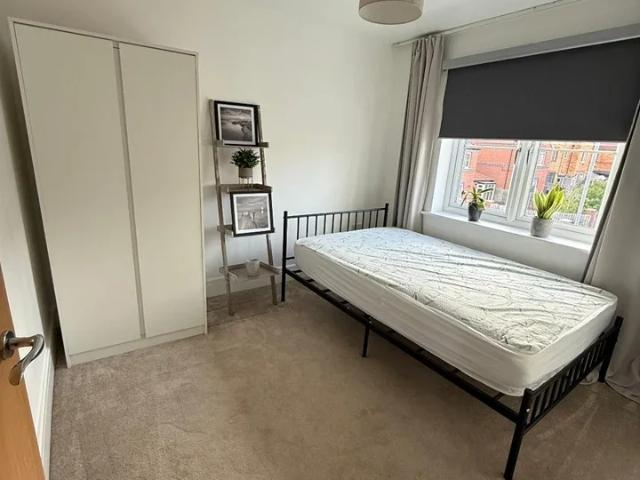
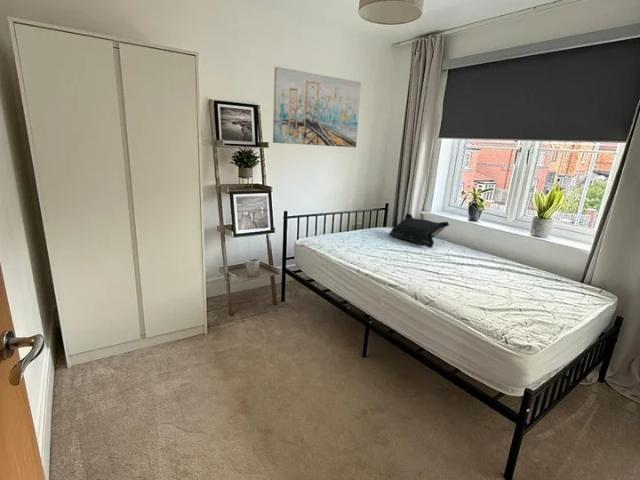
+ cushion (418, 229)
+ wall art (319, 111)
